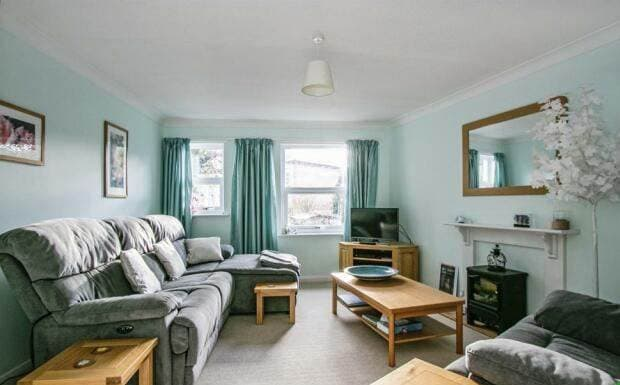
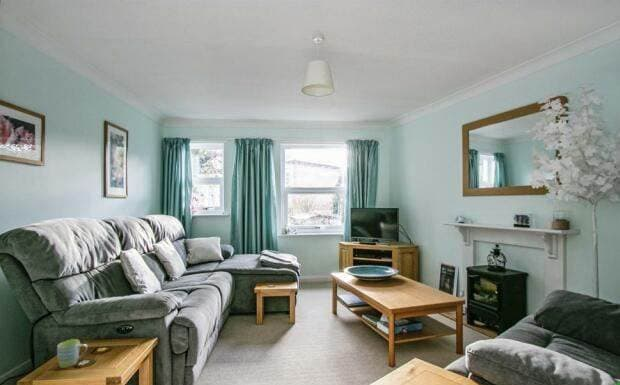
+ mug (72, 352)
